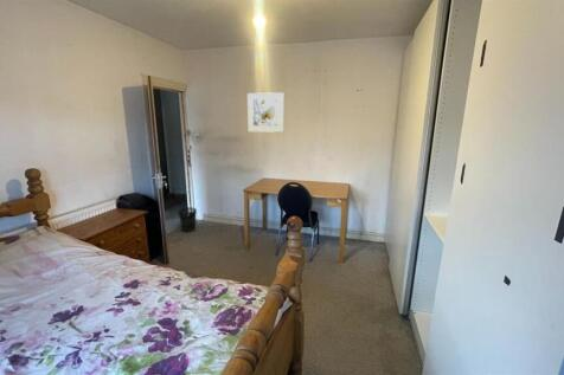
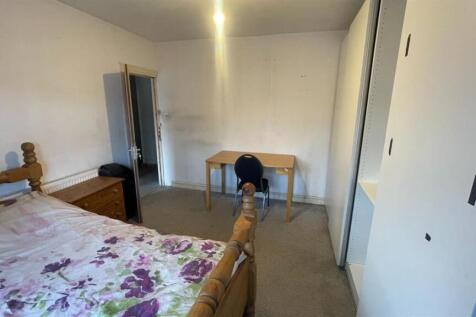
- wastebasket (187, 219)
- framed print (265, 112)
